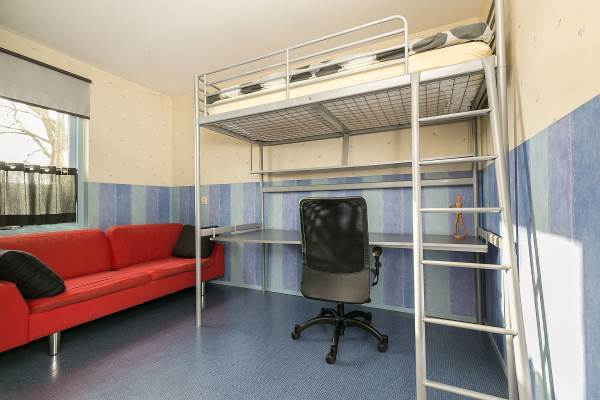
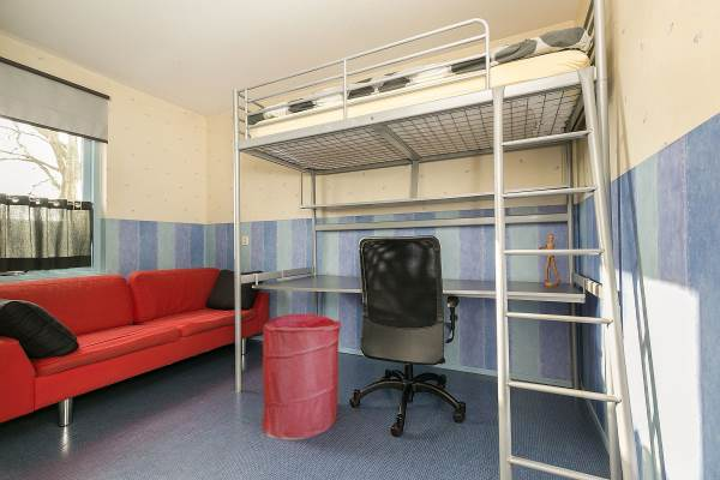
+ laundry hamper (302, 367)
